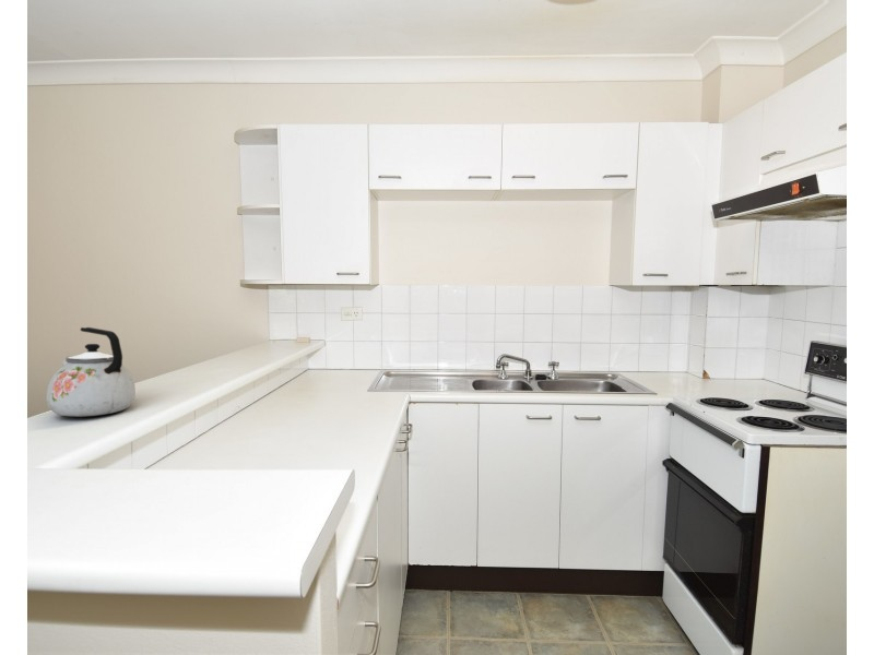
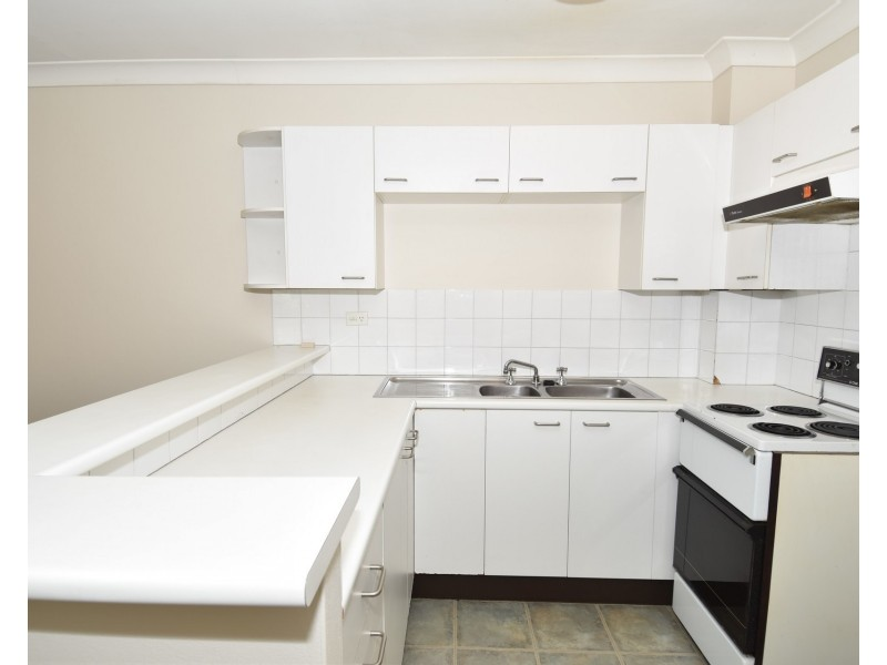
- kettle (92, 370)
